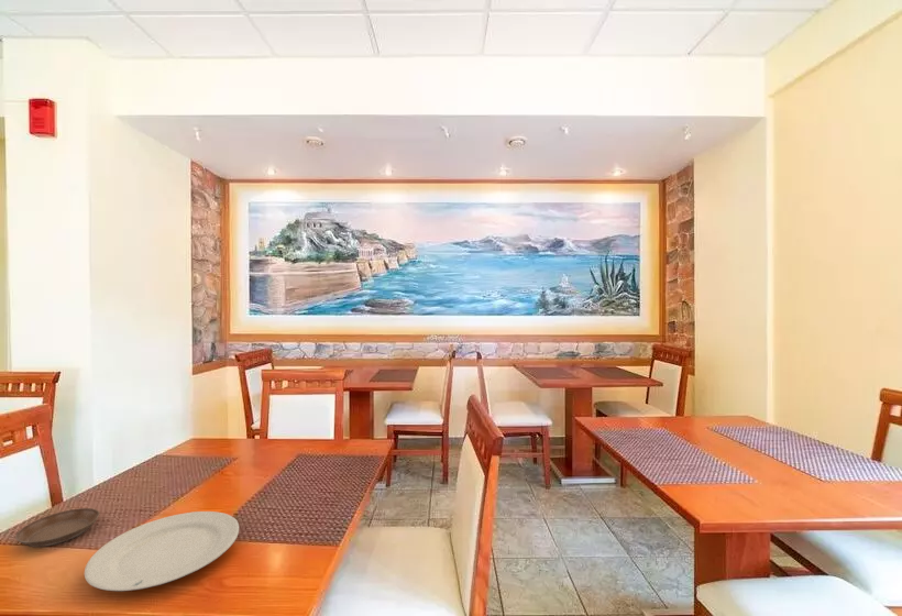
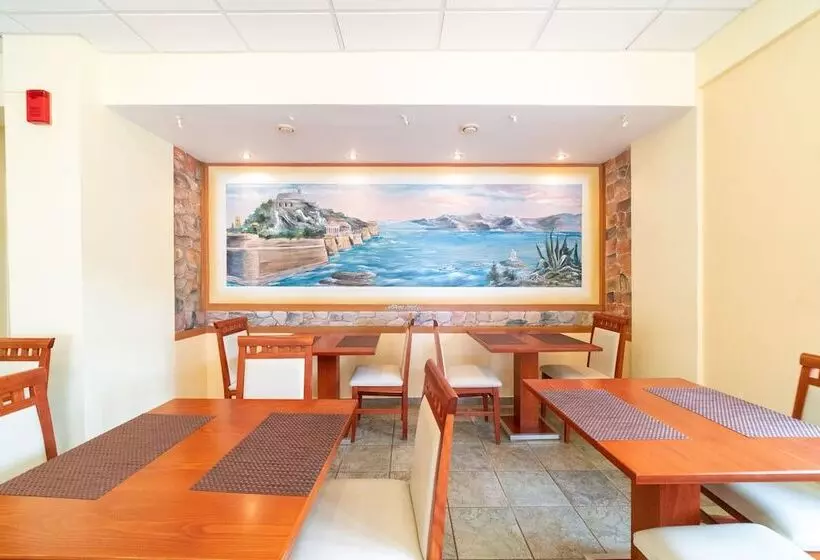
- saucer (59, 528)
- chinaware (168, 549)
